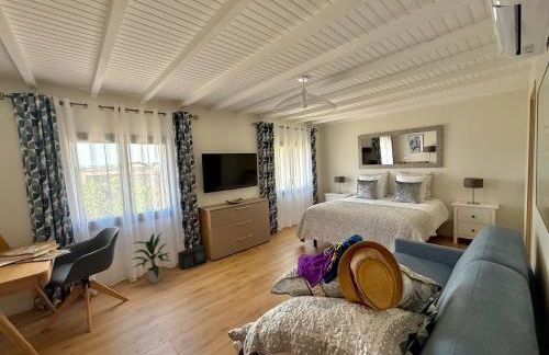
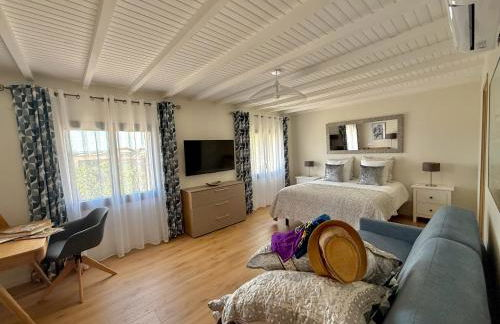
- indoor plant (152, 257)
- speaker (192, 256)
